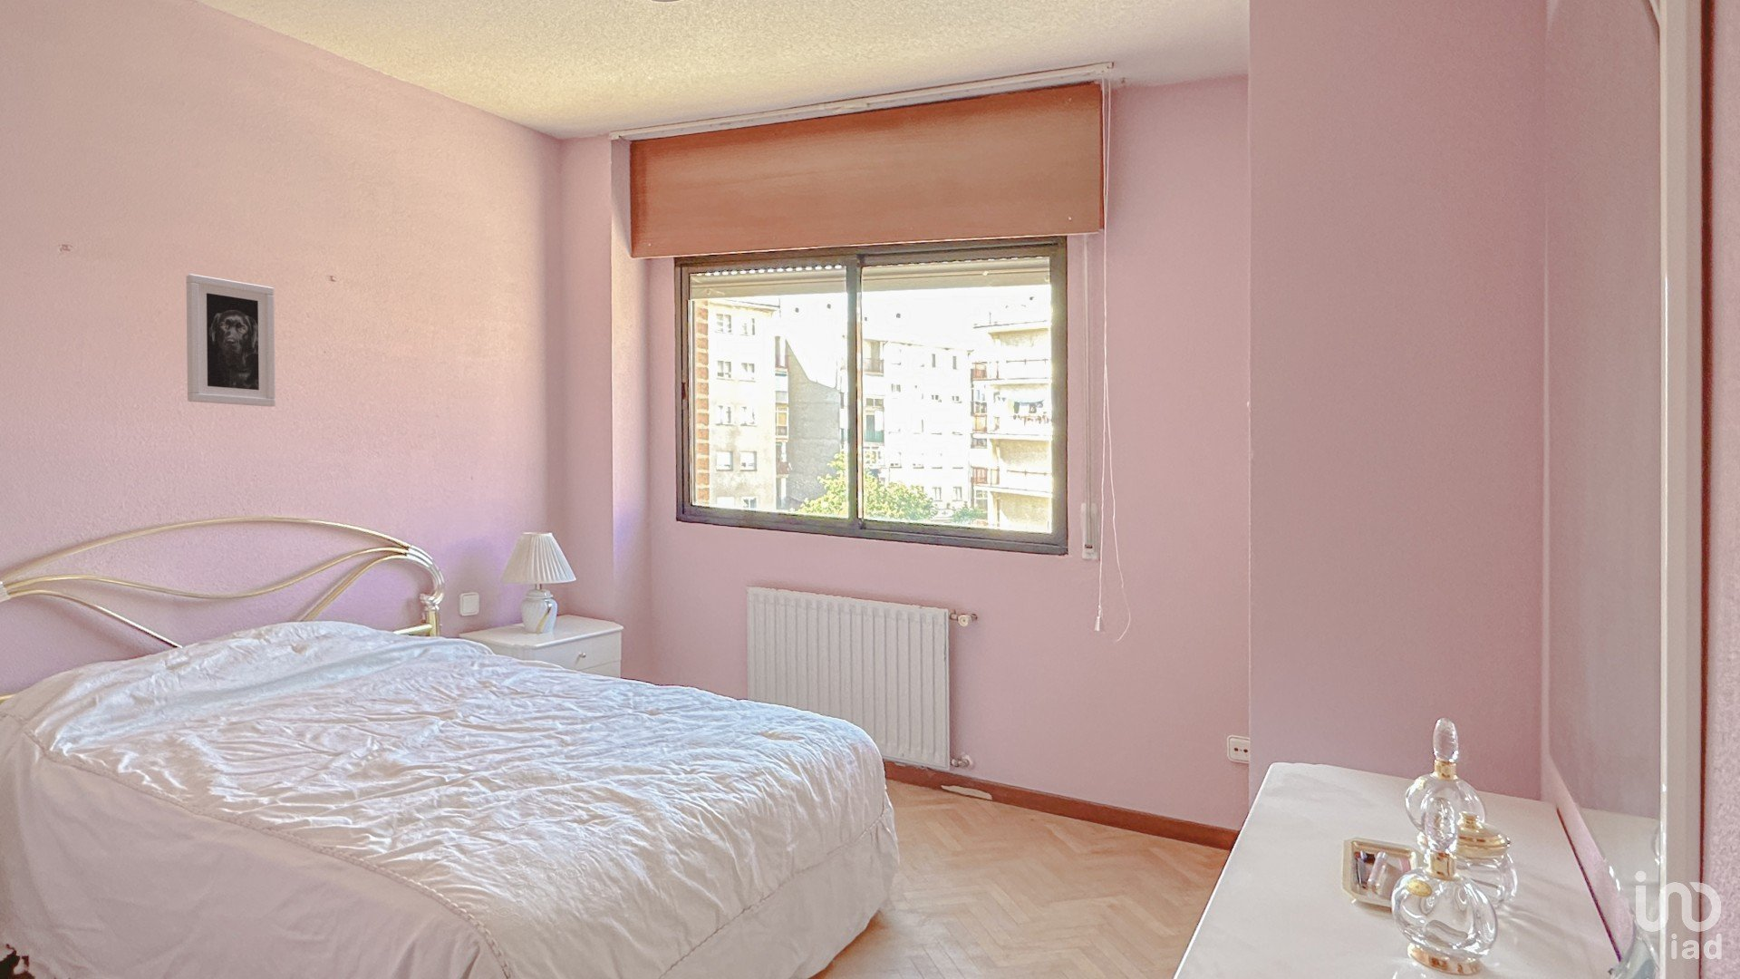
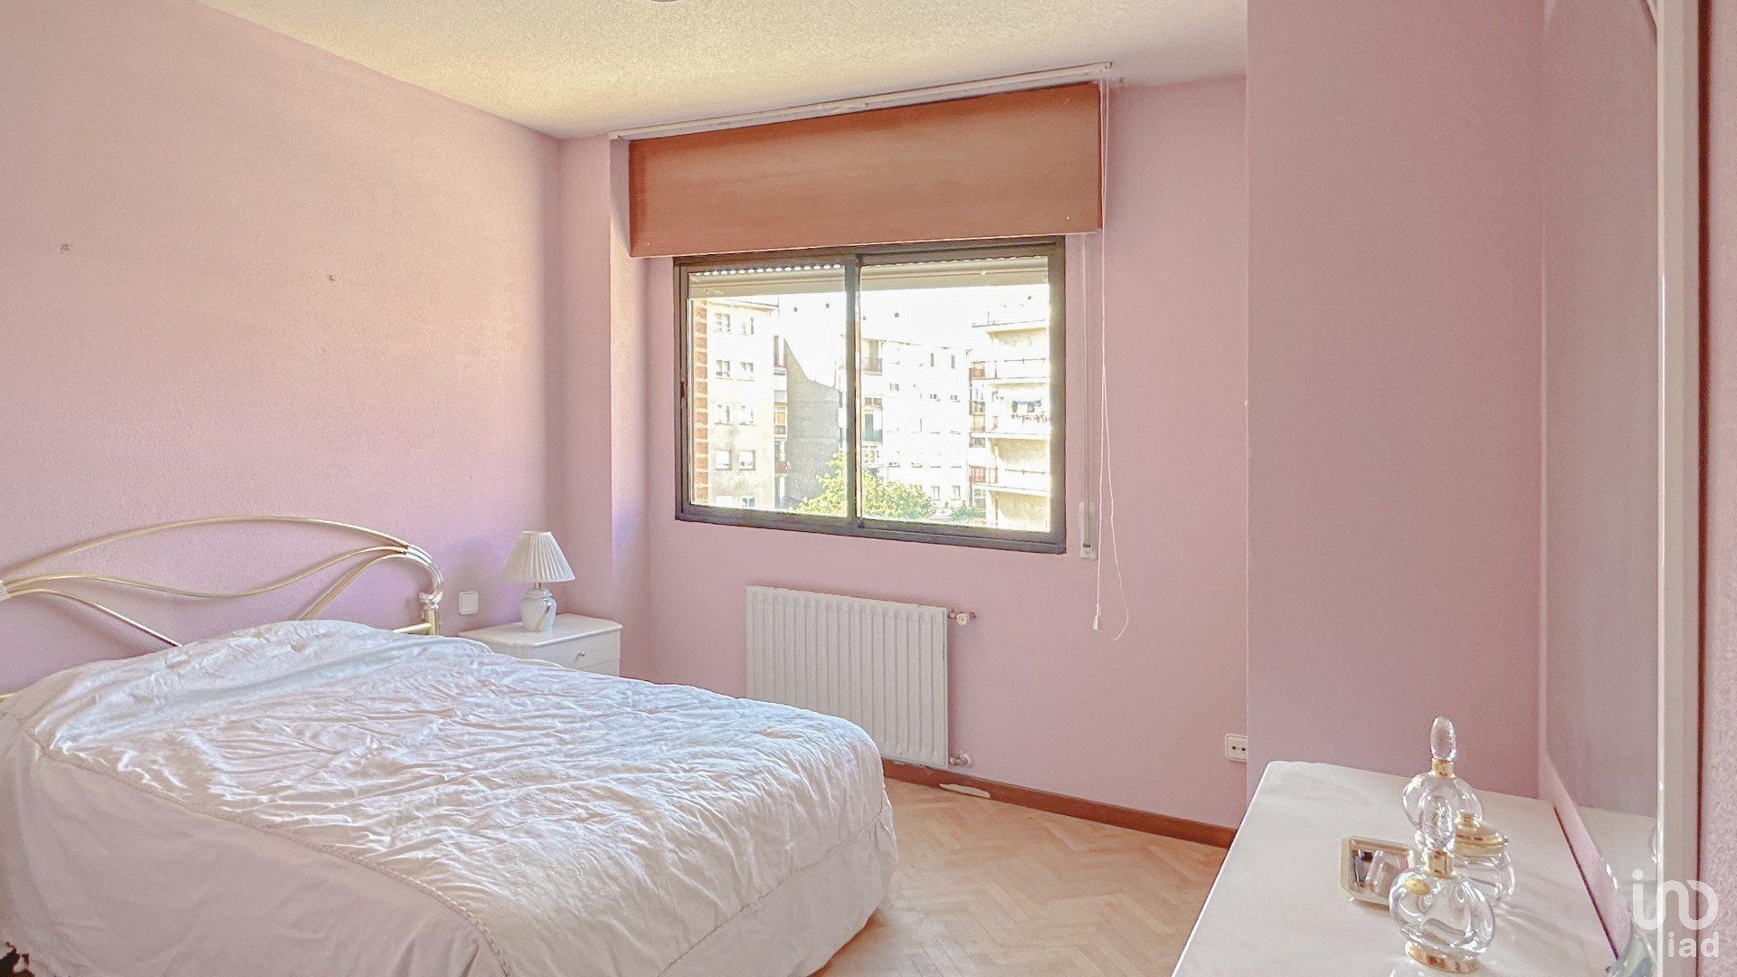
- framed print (232, 343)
